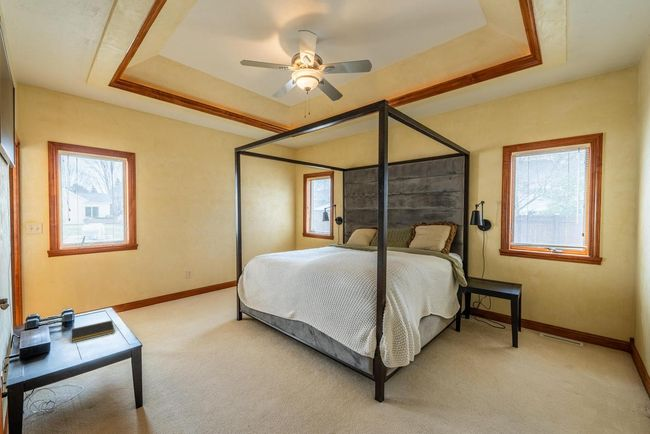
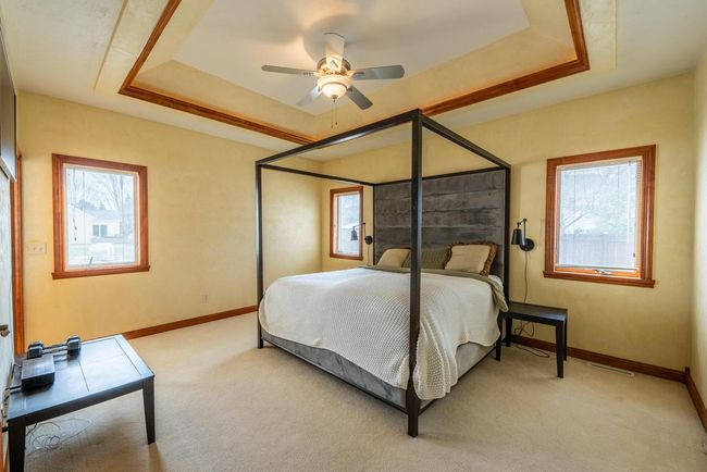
- notepad (93, 330)
